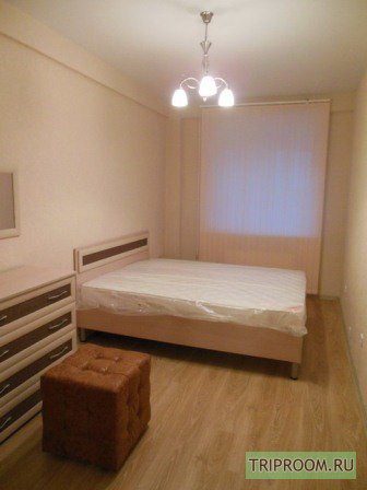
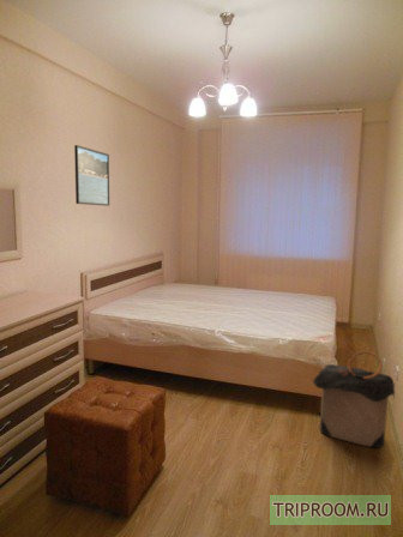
+ laundry hamper (351, 394)
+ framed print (92, 177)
